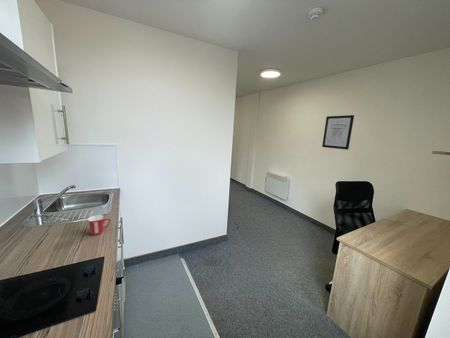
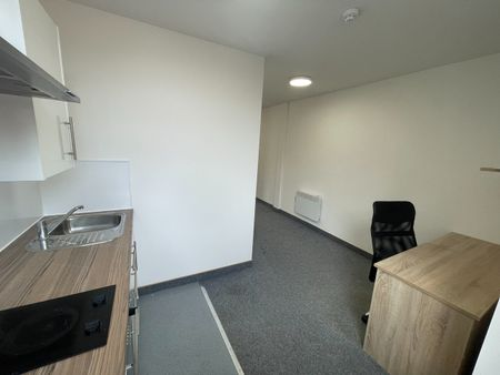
- wall art (337, 132)
- mug (100, 224)
